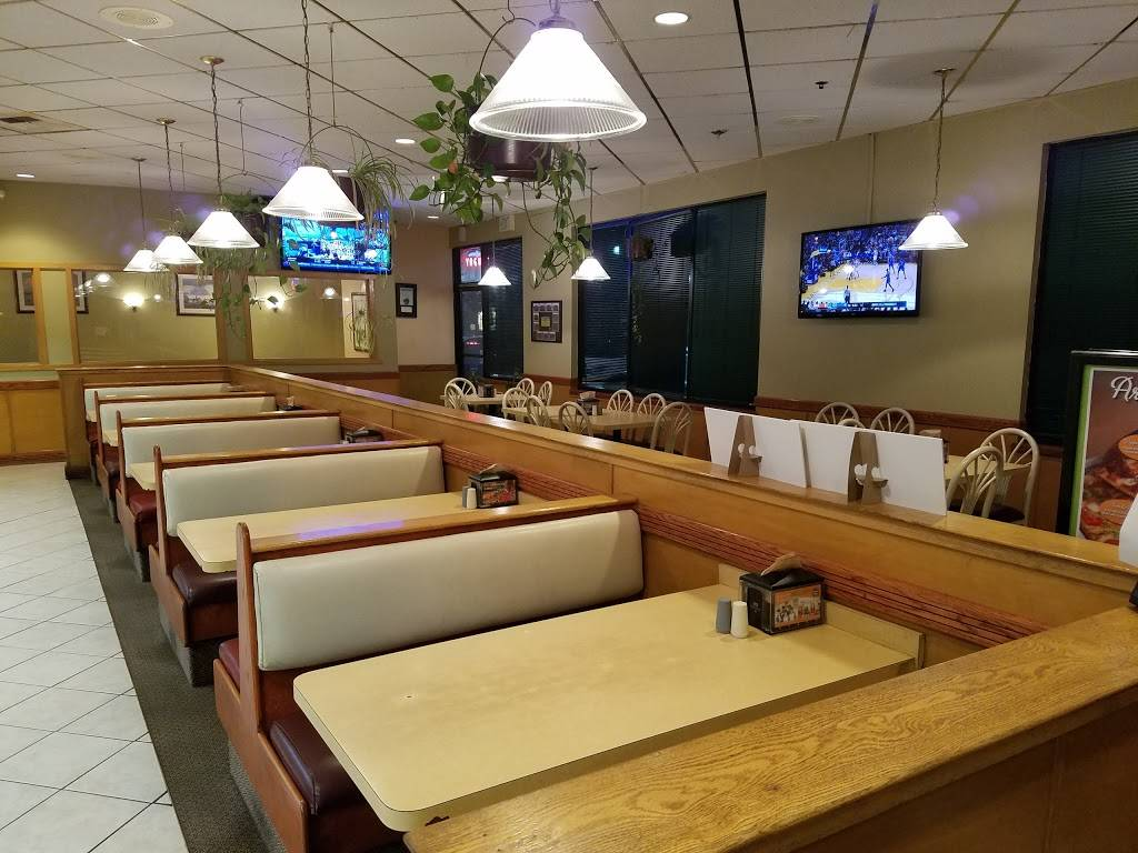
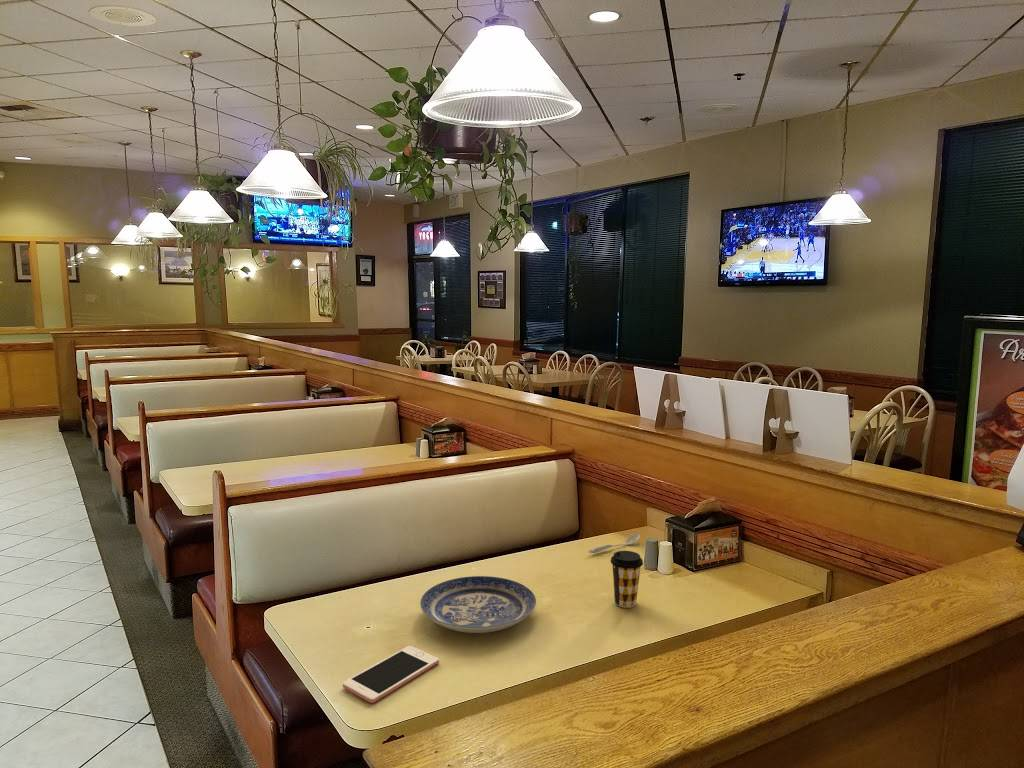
+ cell phone (392, 672)
+ spoon (614, 545)
+ coffee cup (626, 579)
+ plate (478, 607)
